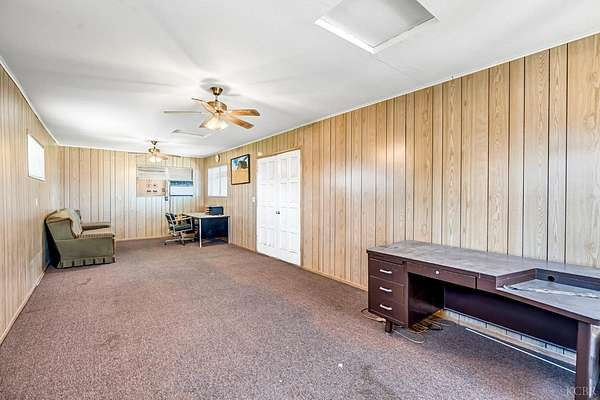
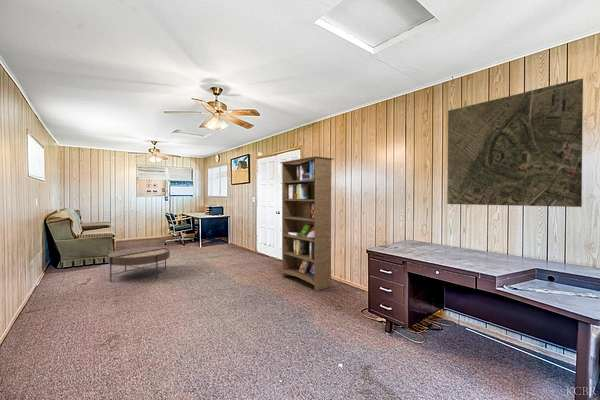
+ bookcase (305, 221)
+ map (503, 151)
+ coffee table (140, 263)
